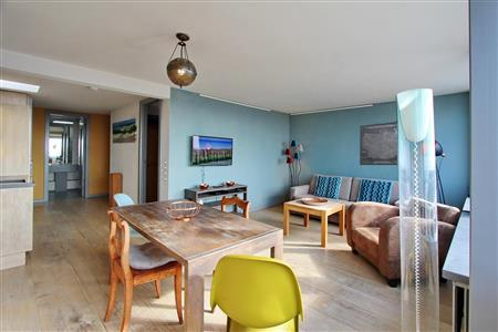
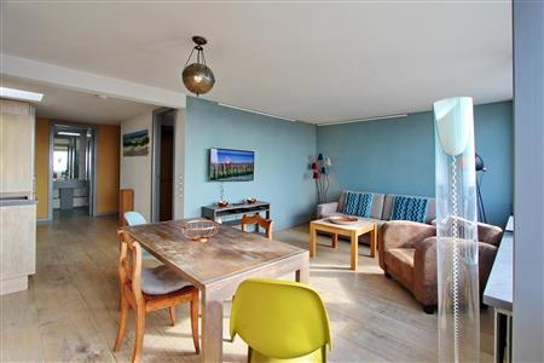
- wall art (381, 144)
